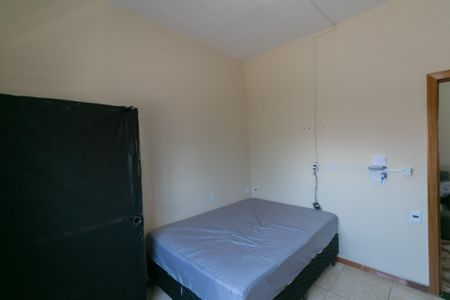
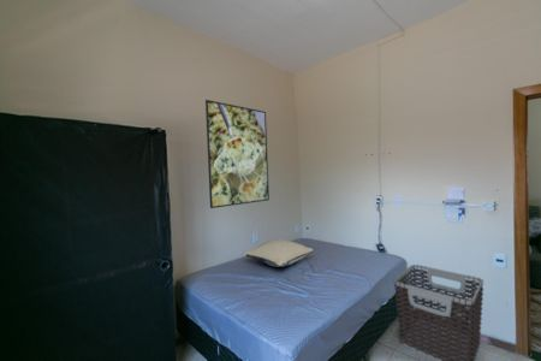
+ pillow (278, 251)
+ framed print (240, 155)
+ clothes hamper (438, 310)
